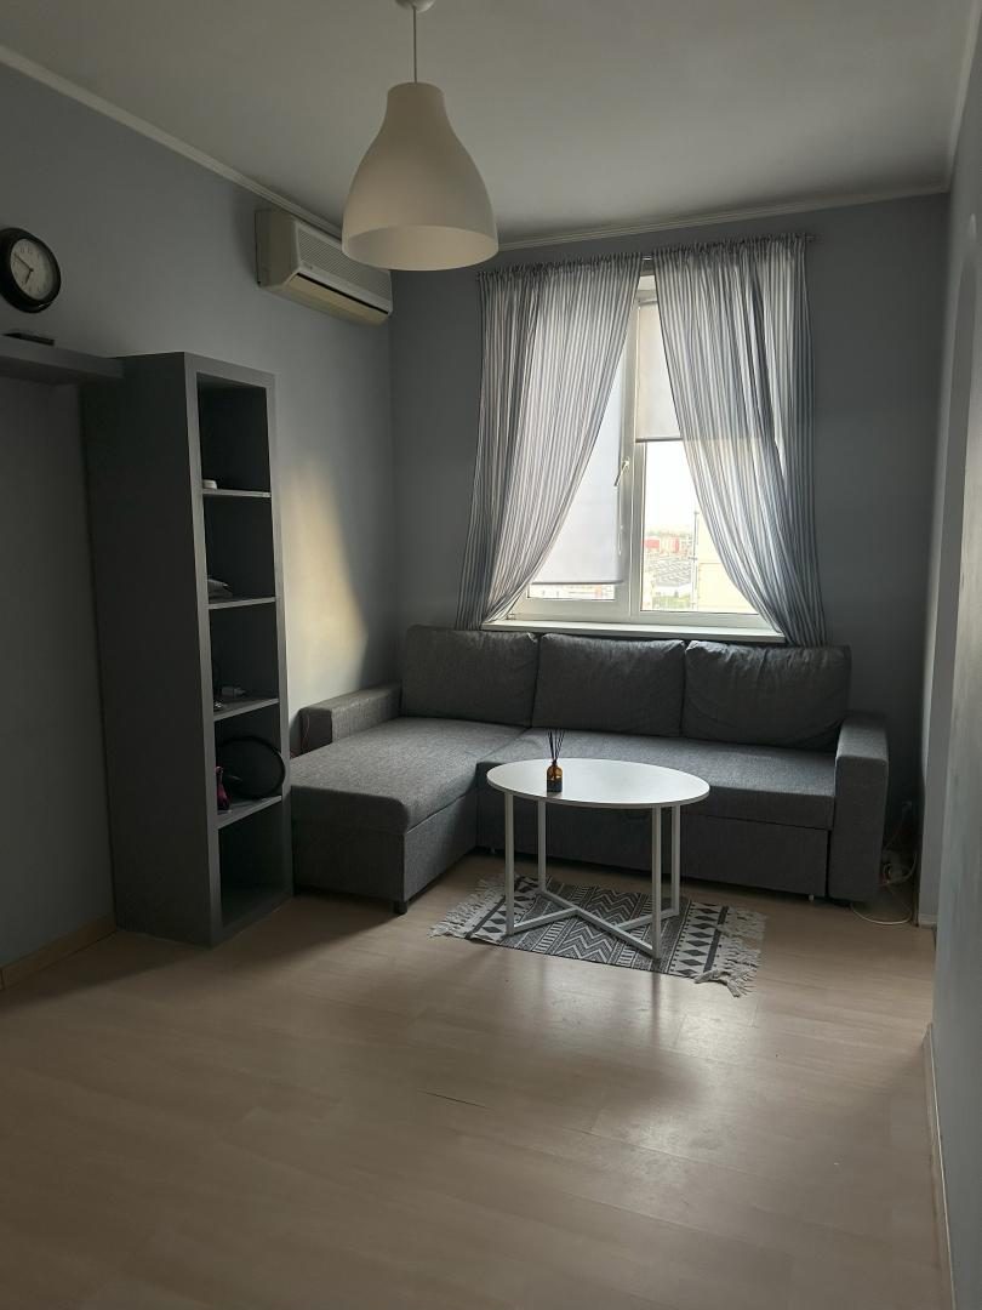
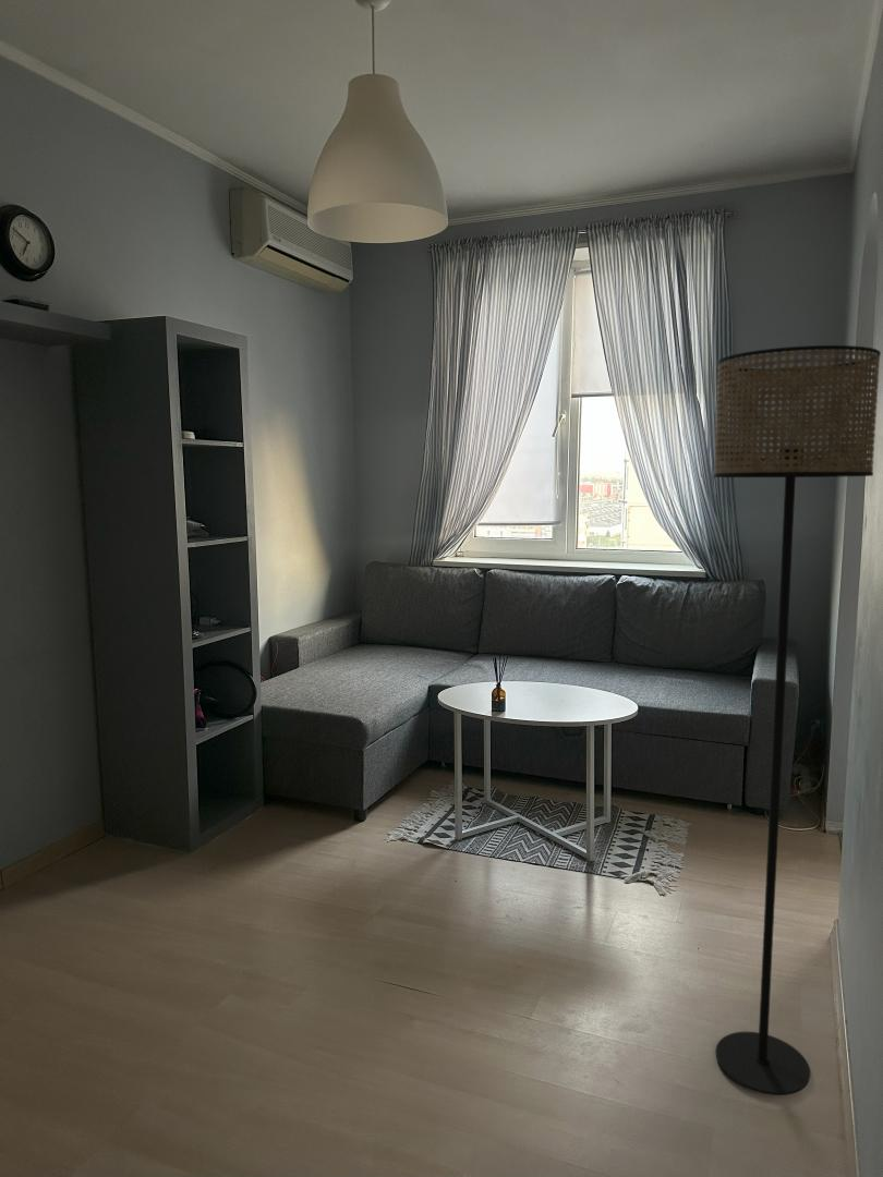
+ floor lamp (777, 729)
